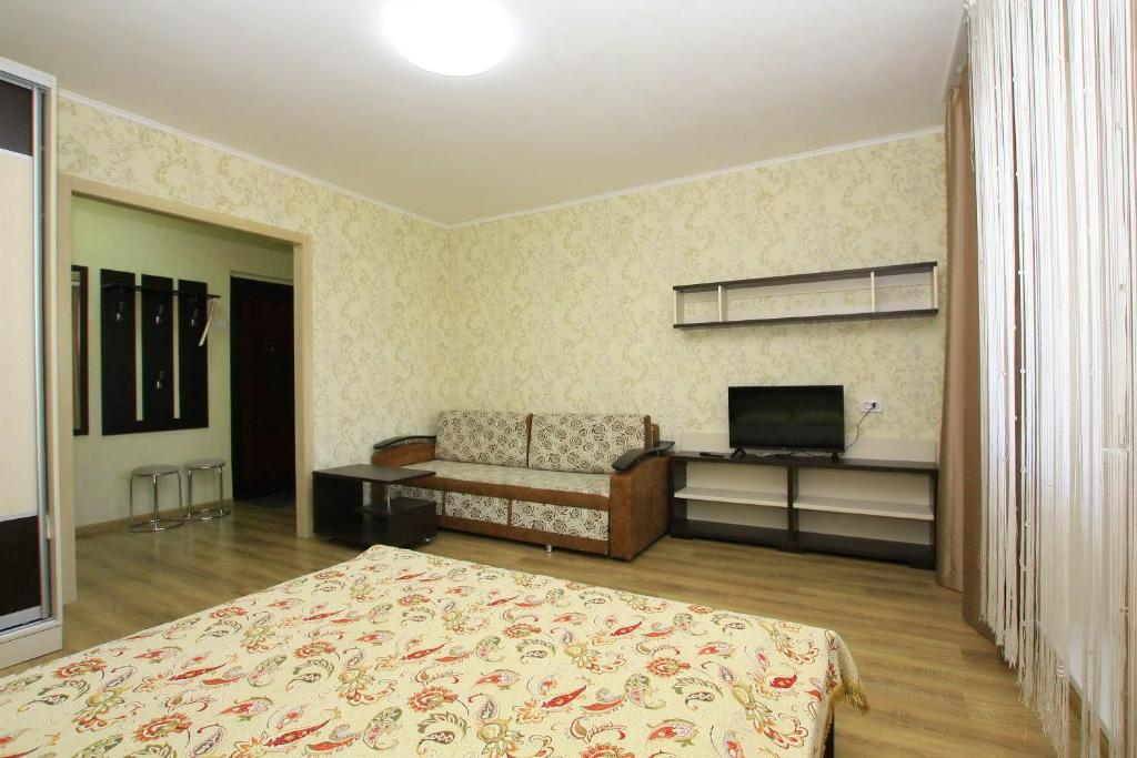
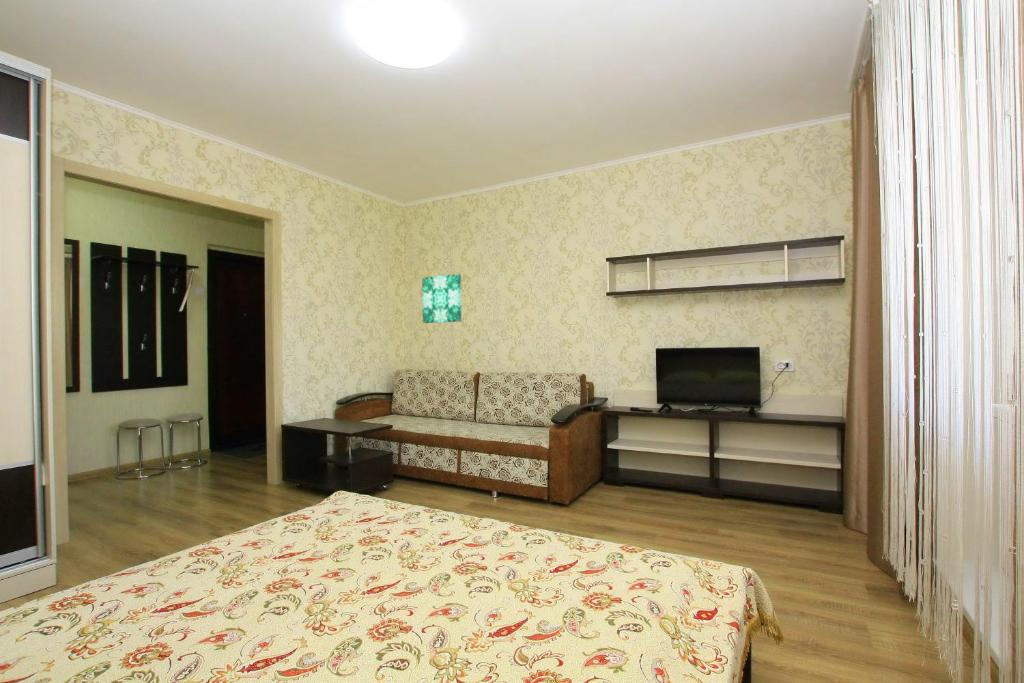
+ wall art (441, 299)
